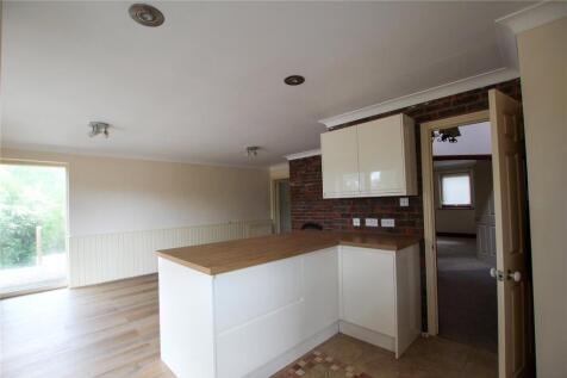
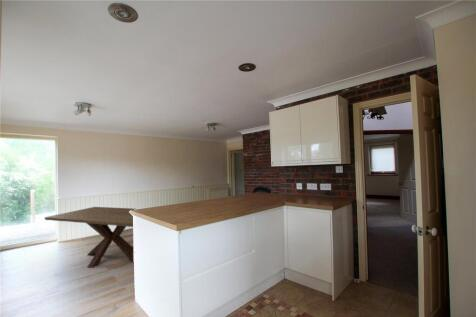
+ dining table (112, 235)
